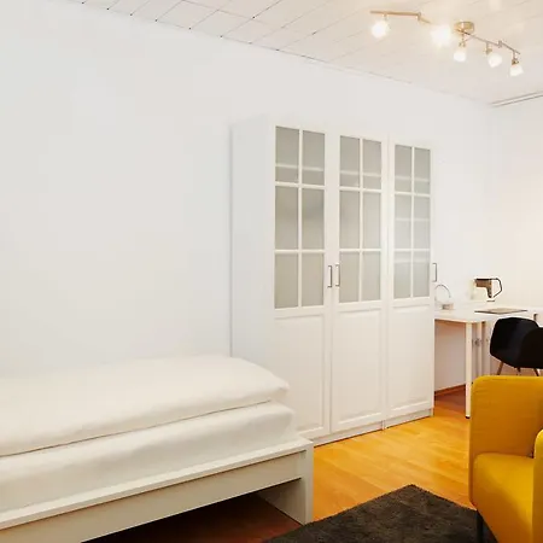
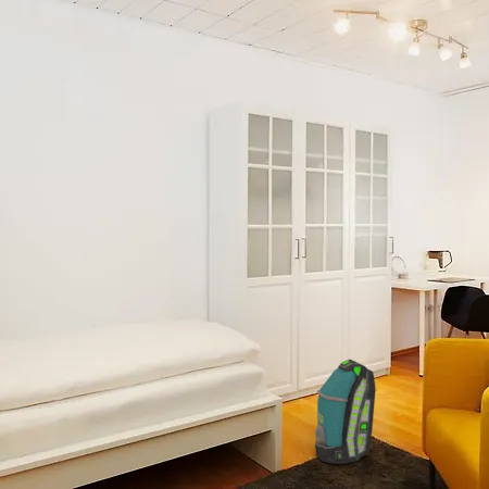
+ backpack (346, 408)
